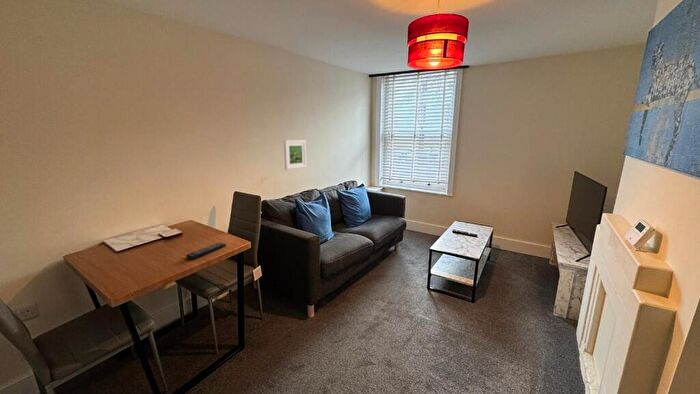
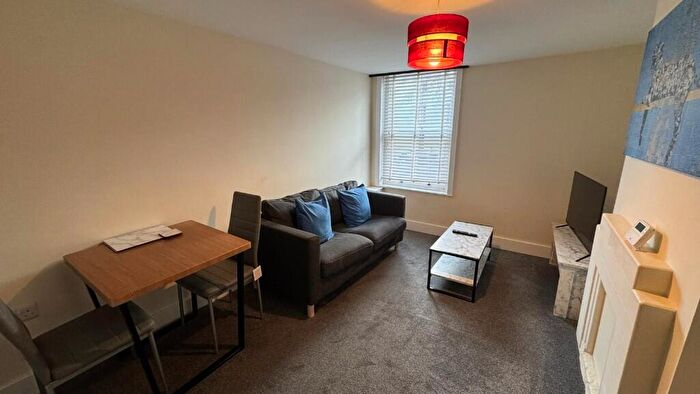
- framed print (295, 154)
- remote control (207, 250)
